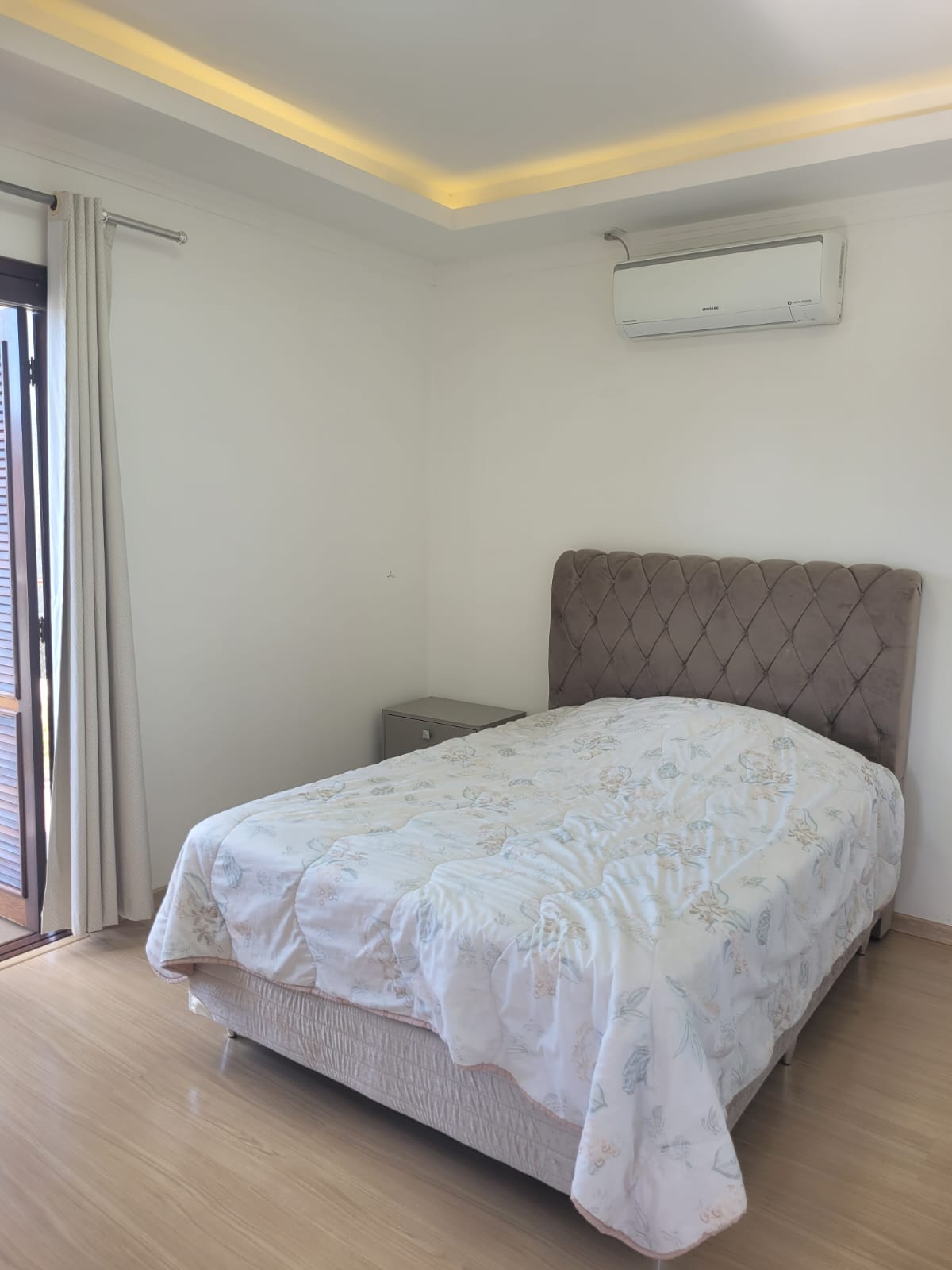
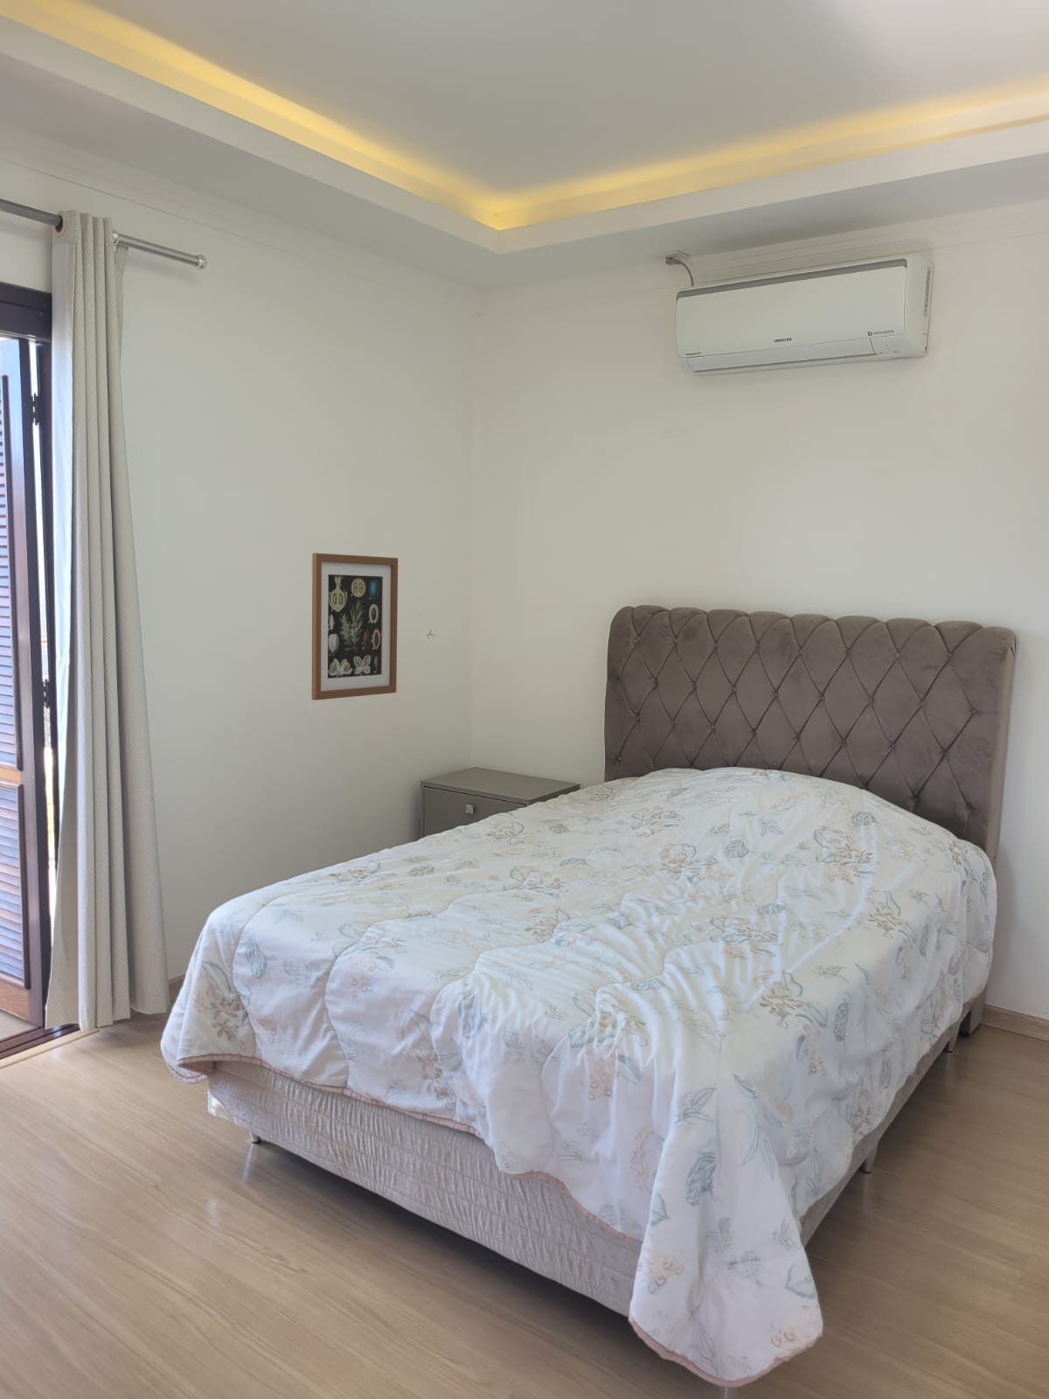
+ wall art (356, 626)
